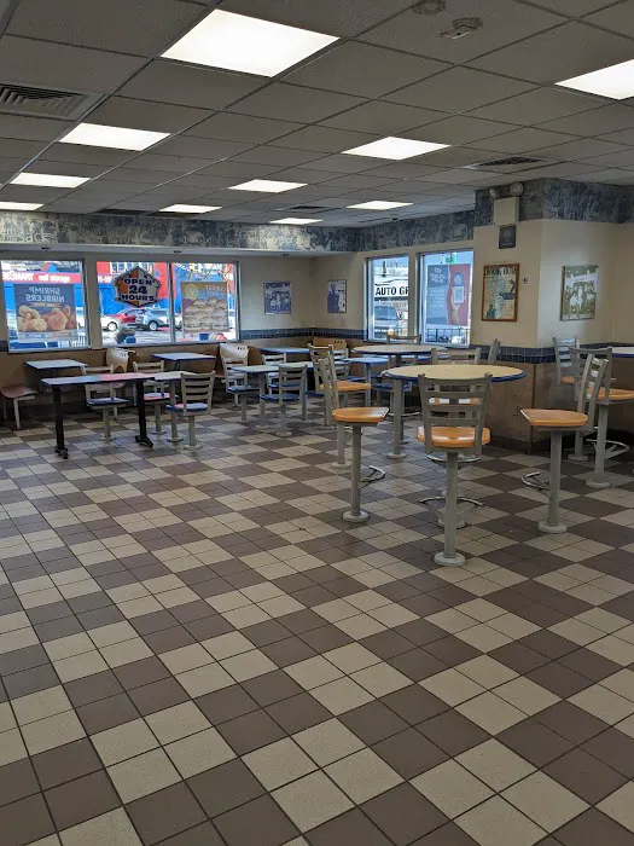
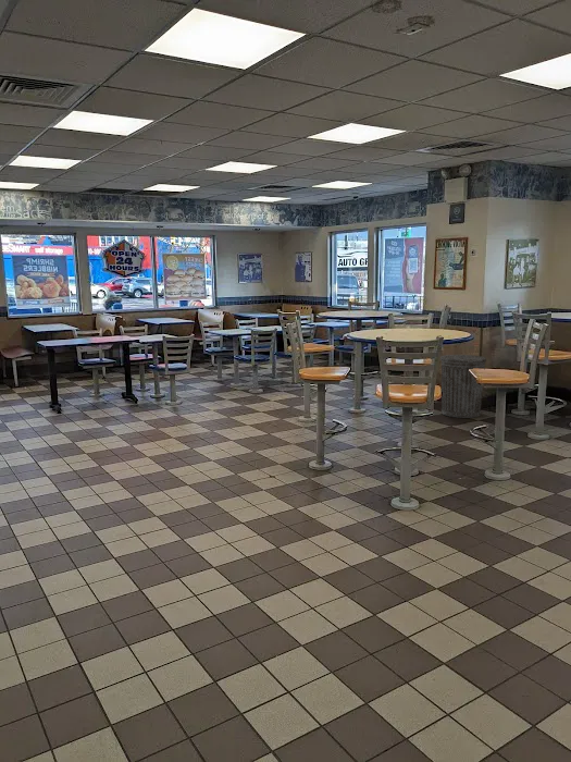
+ trash can (461, 384)
